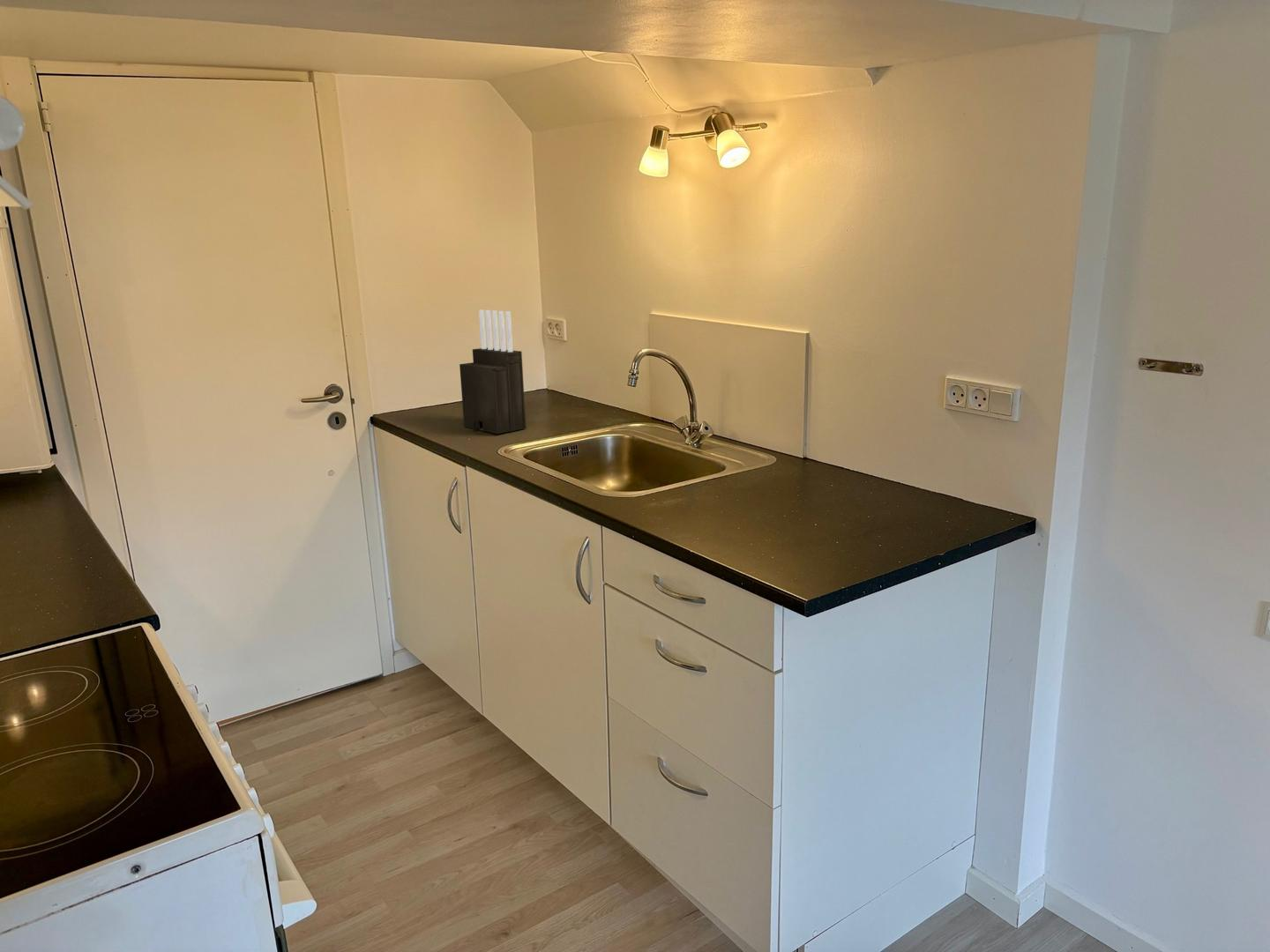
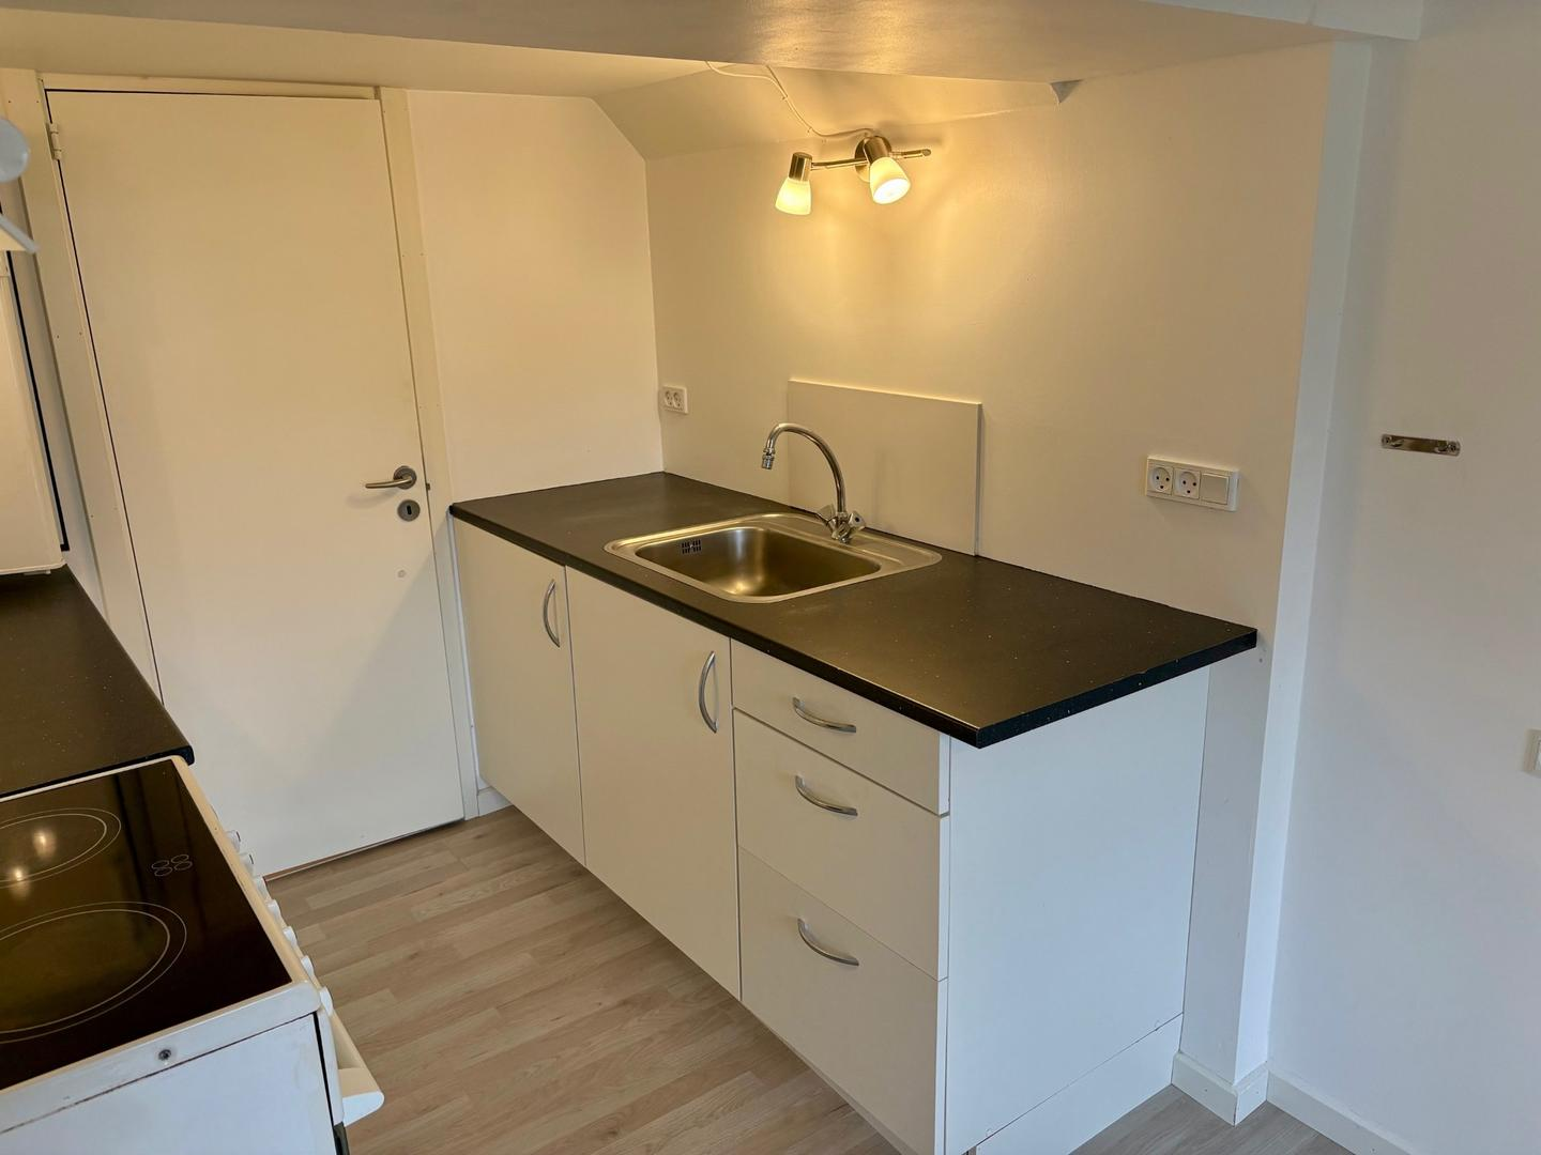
- knife block (488, 370)
